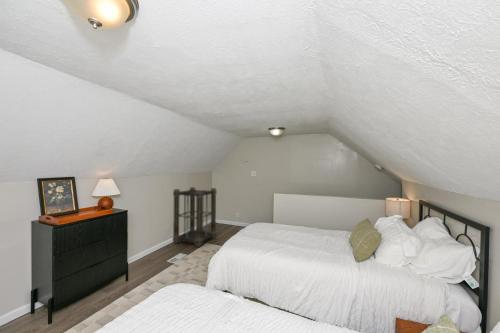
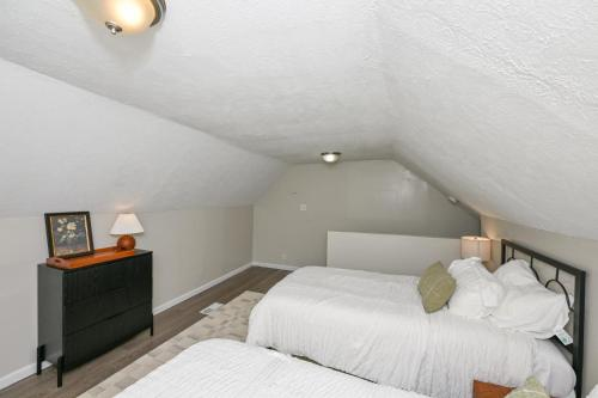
- shelving unit (194, 214)
